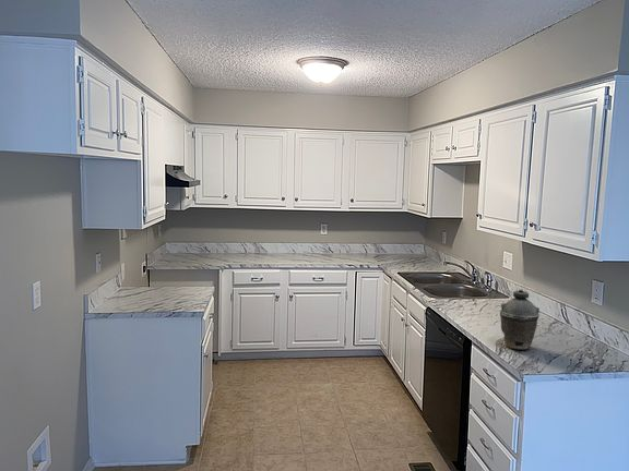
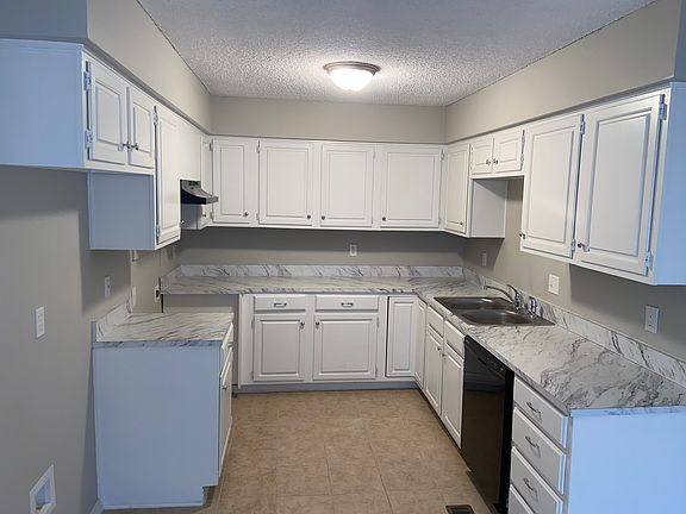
- kettle (519, 317)
